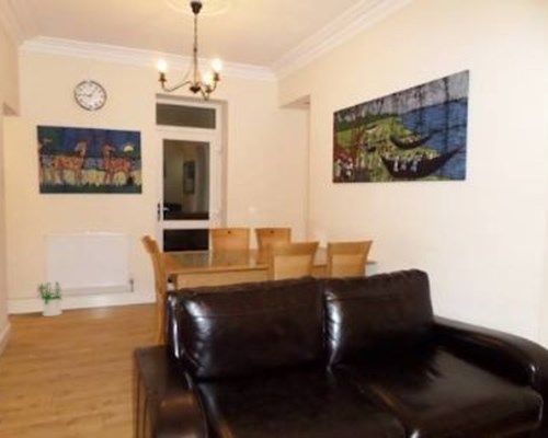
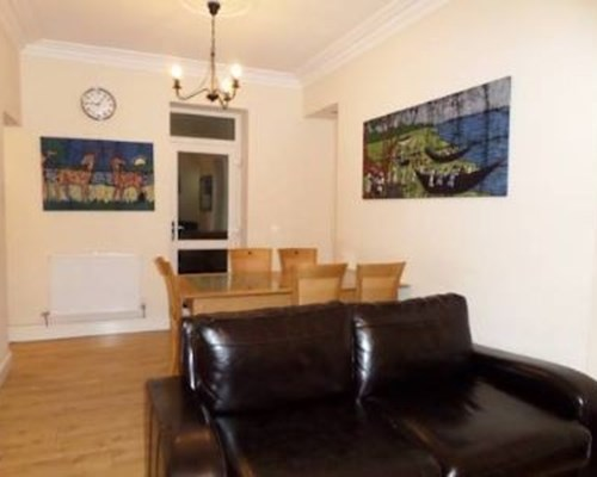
- potted plant (49, 298)
